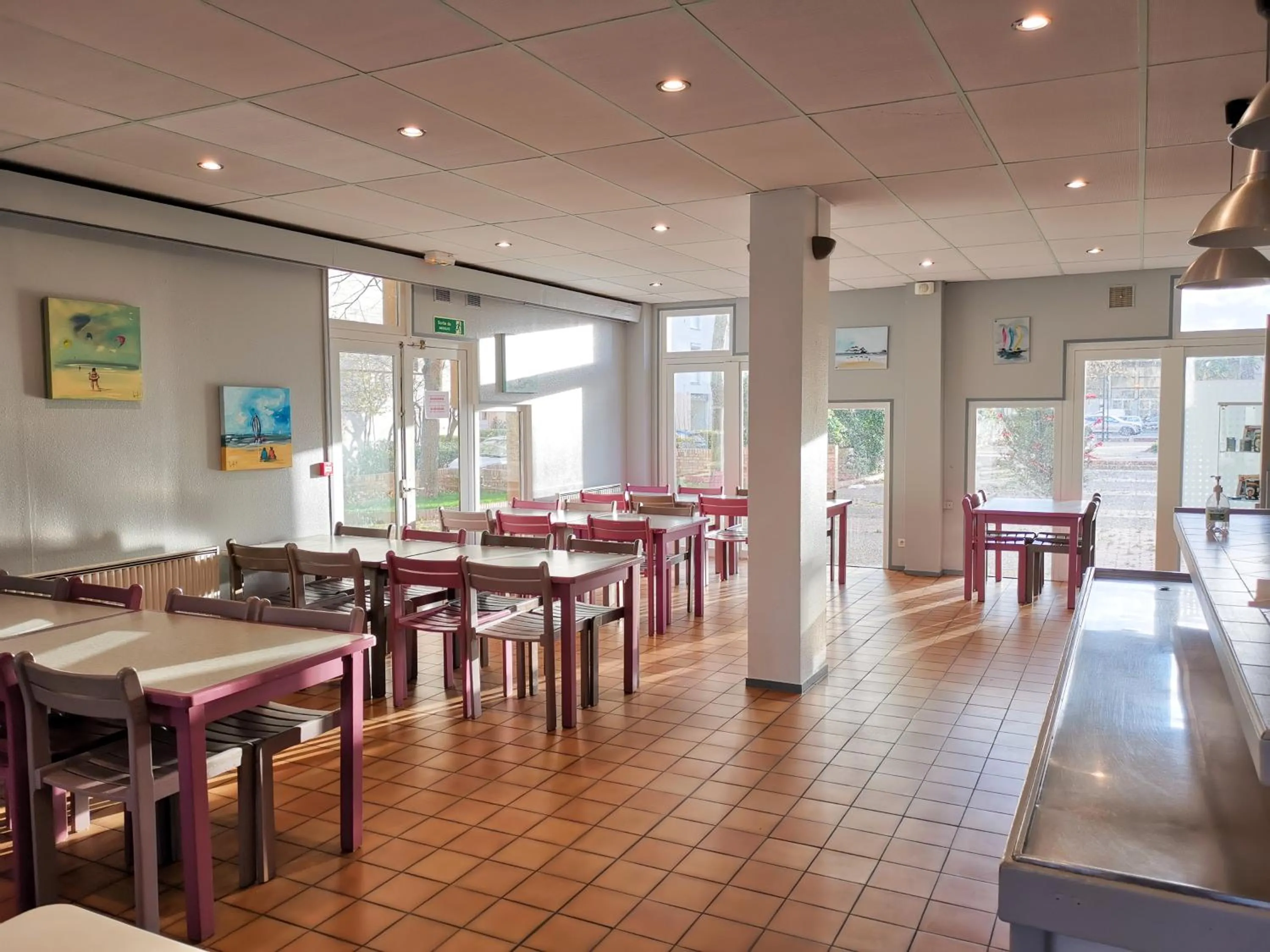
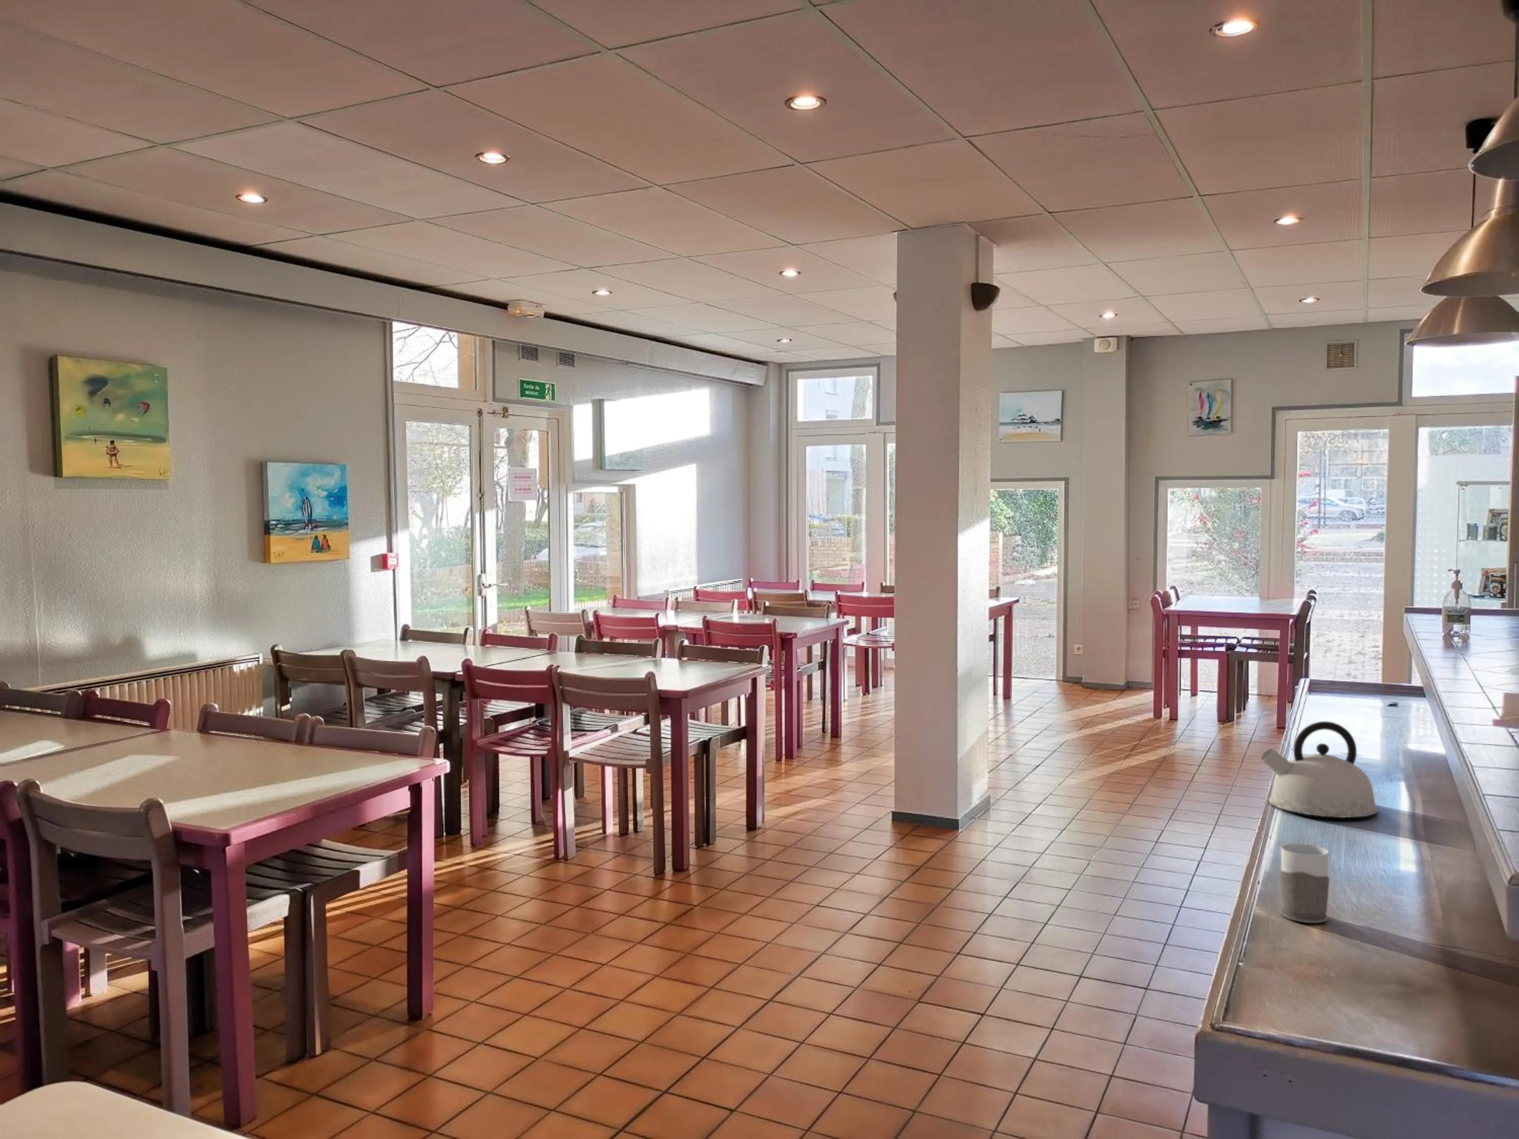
+ kettle (1318, 763)
+ mug (1305, 879)
